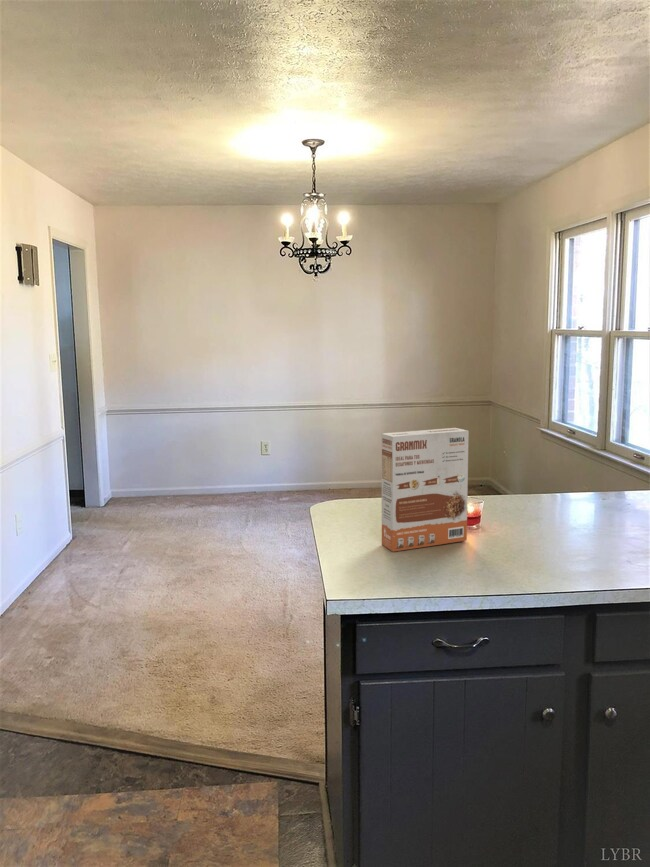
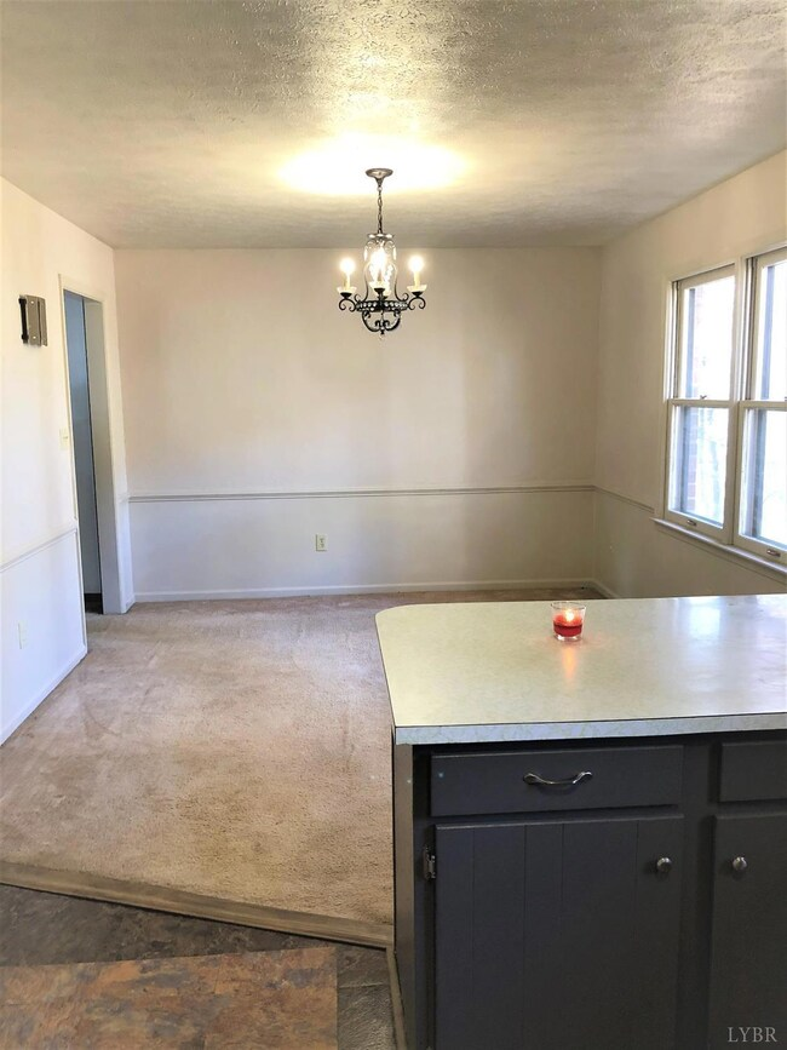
- cereal box (424, 487)
